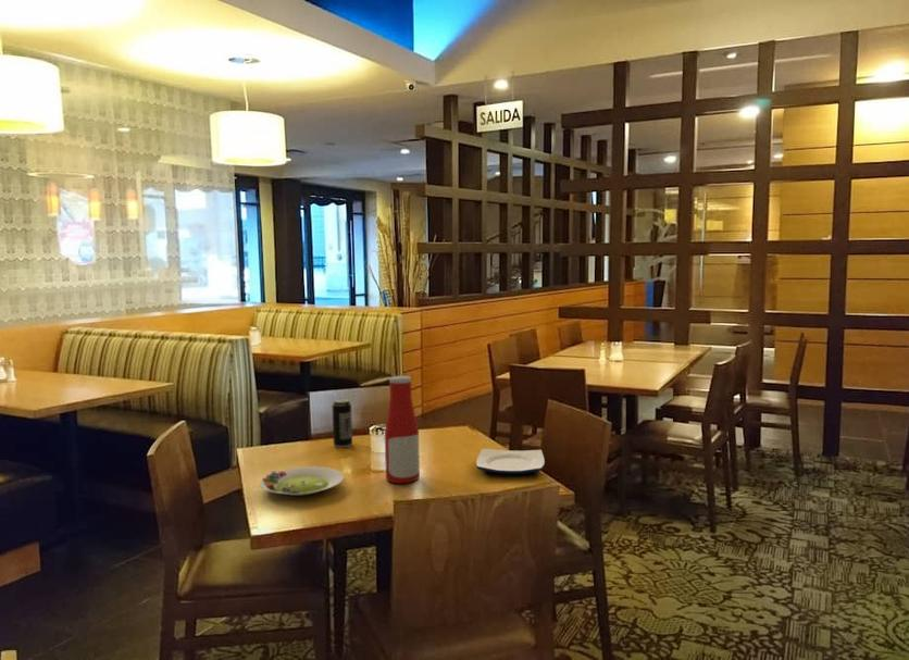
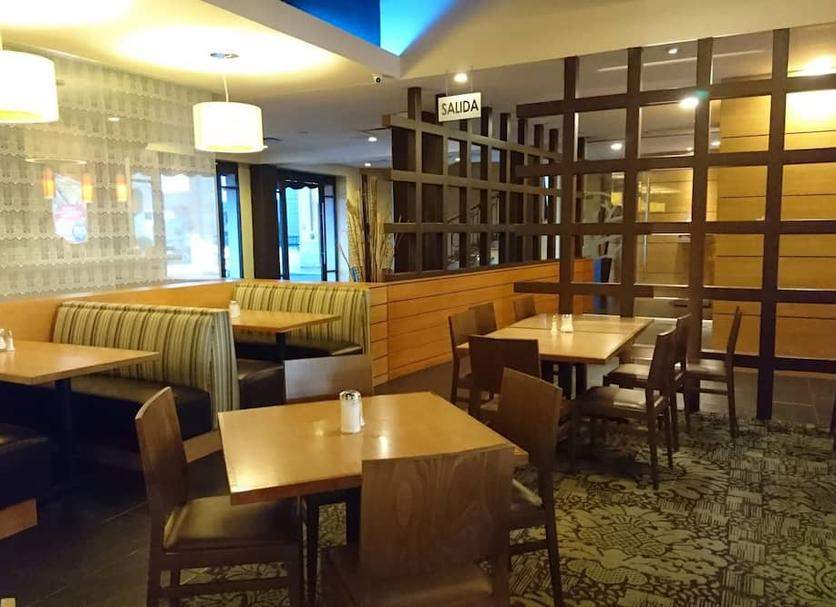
- beverage can (341, 423)
- bottle (401, 427)
- salad plate (302, 482)
- plate (510, 462)
